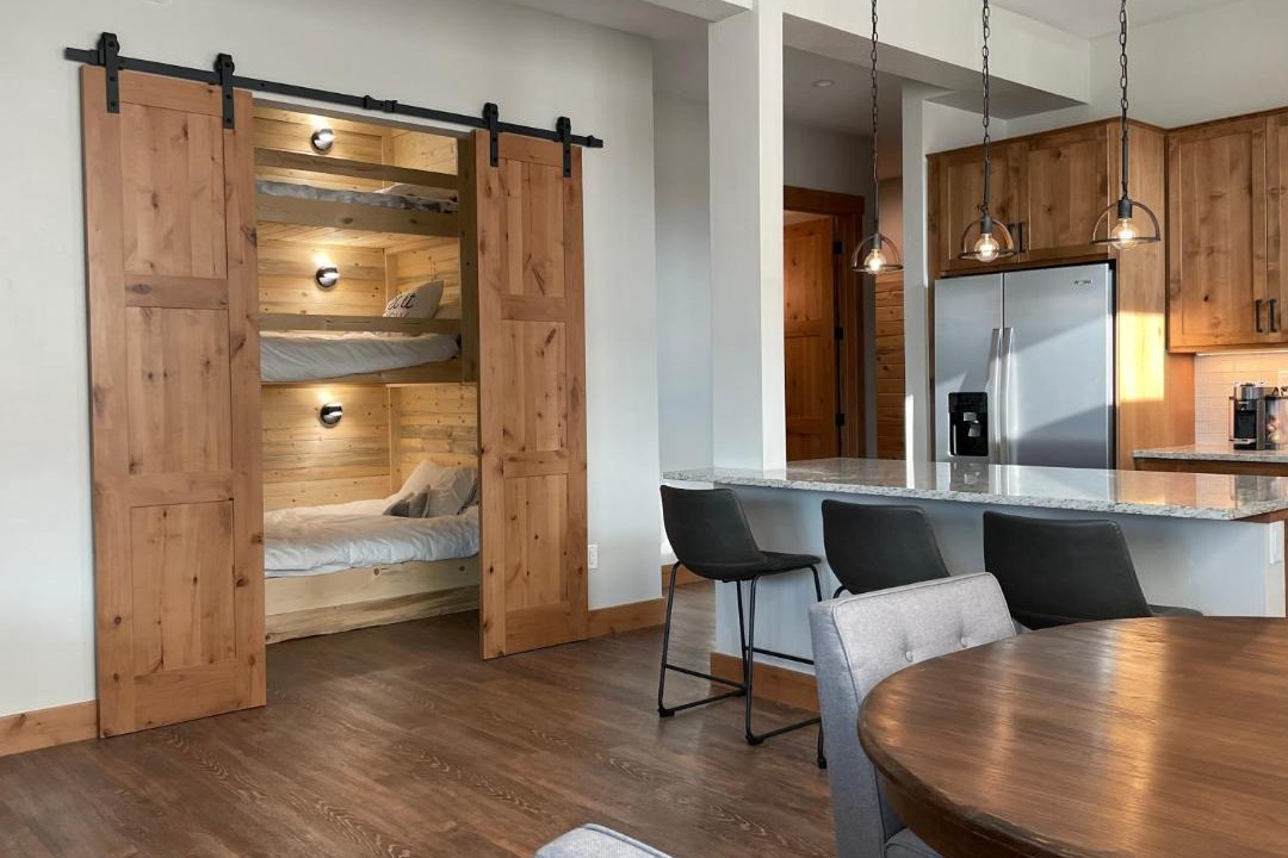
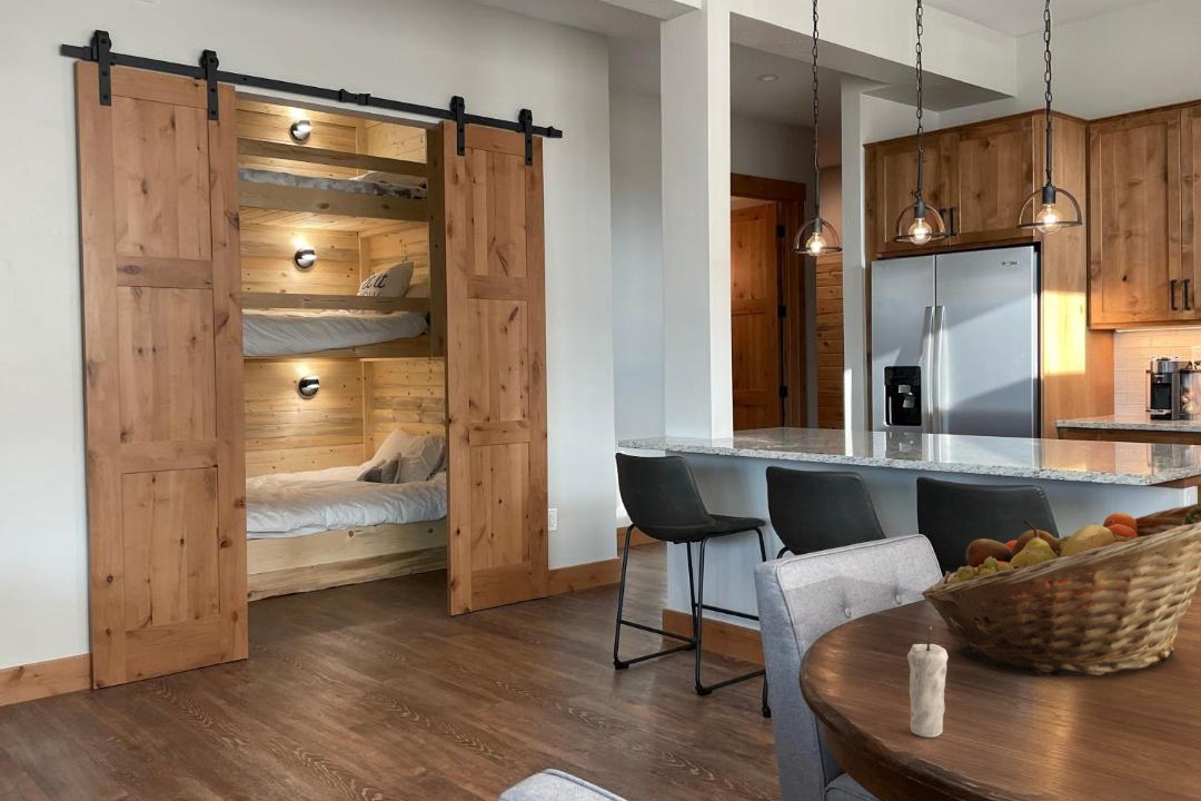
+ candle (927, 681)
+ fruit basket (1075, 576)
